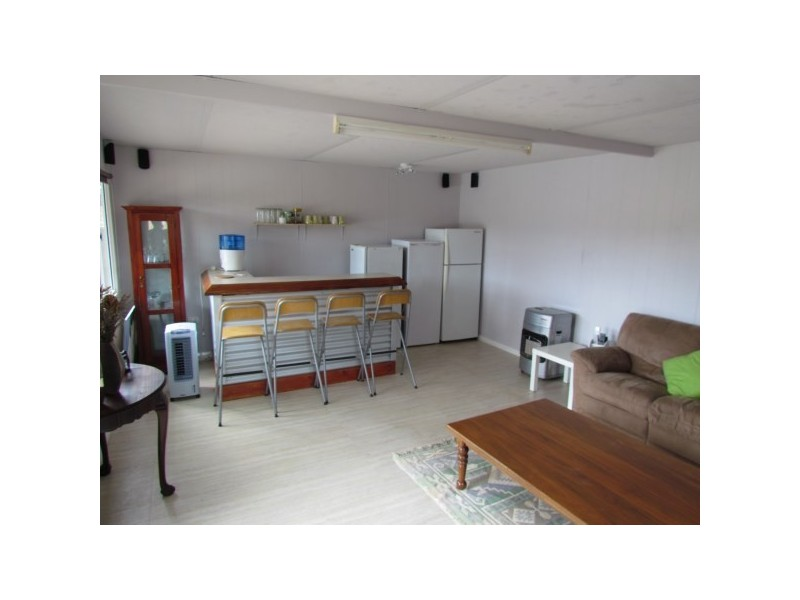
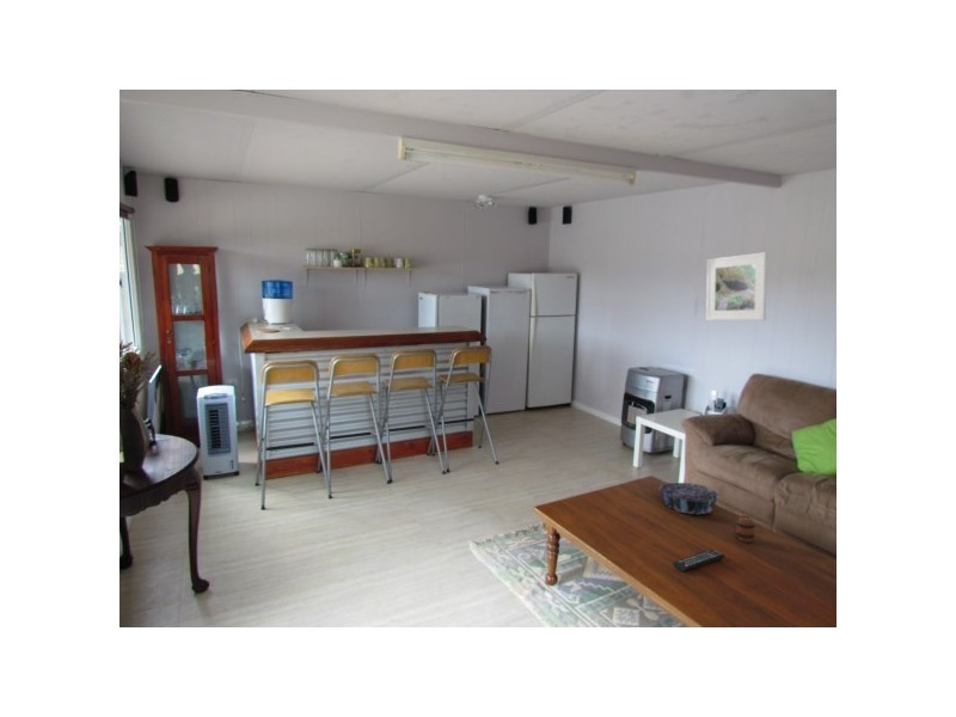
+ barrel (744, 528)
+ remote control (699, 559)
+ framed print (734, 288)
+ decorative bowl (688, 498)
